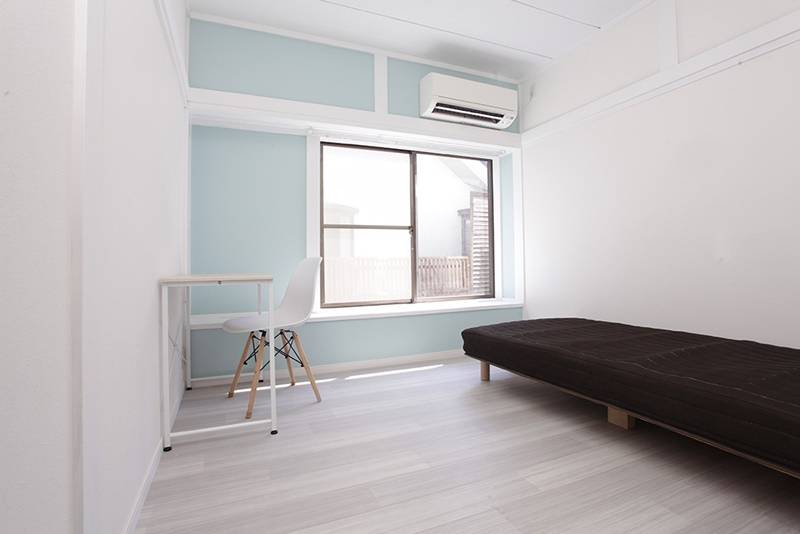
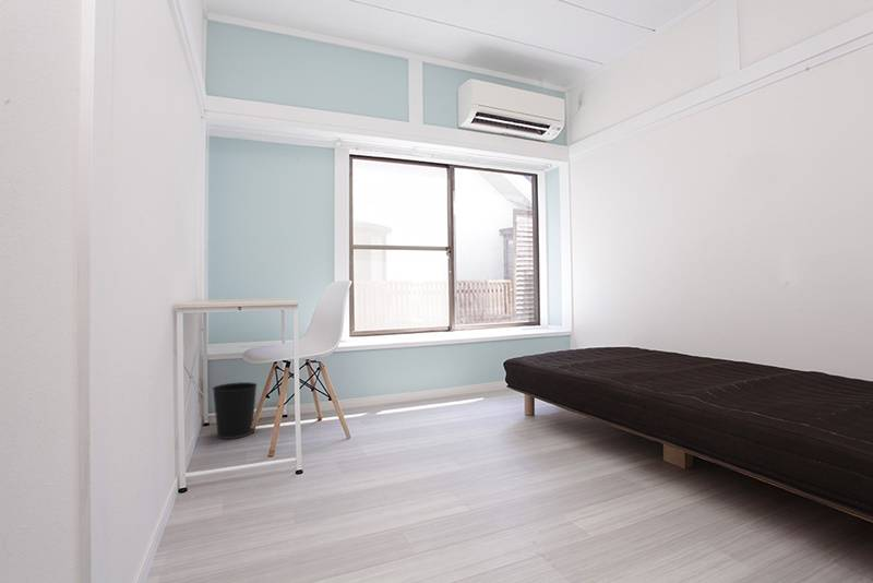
+ wastebasket (235, 409)
